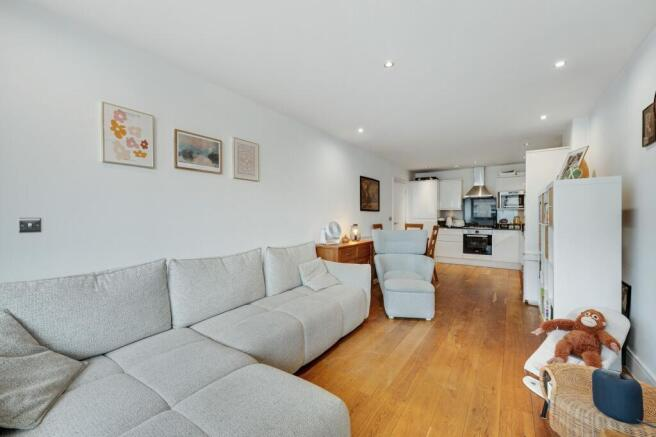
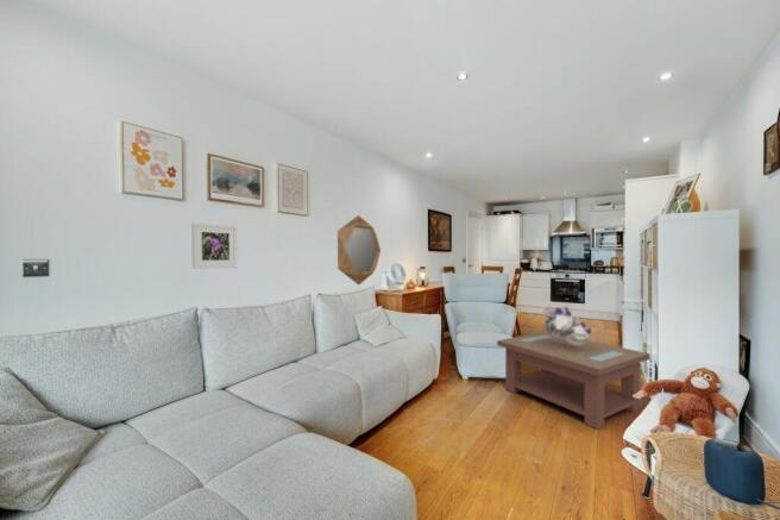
+ coffee table (567, 372)
+ home mirror (360, 250)
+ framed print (215, 246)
+ bouquet (561, 327)
